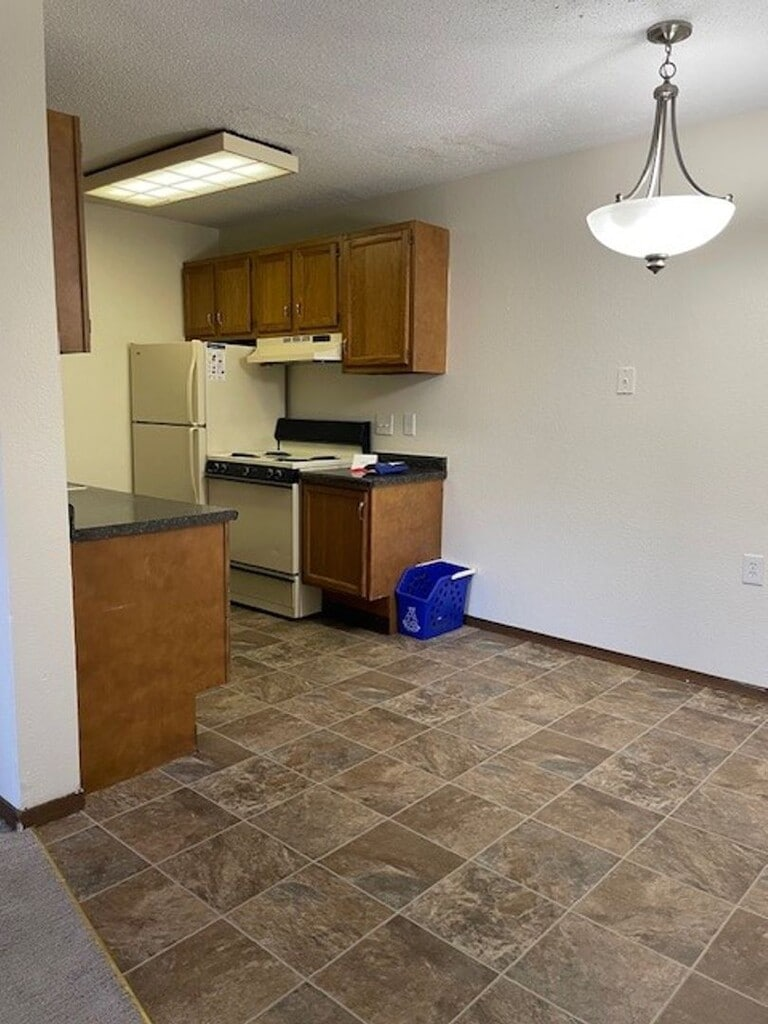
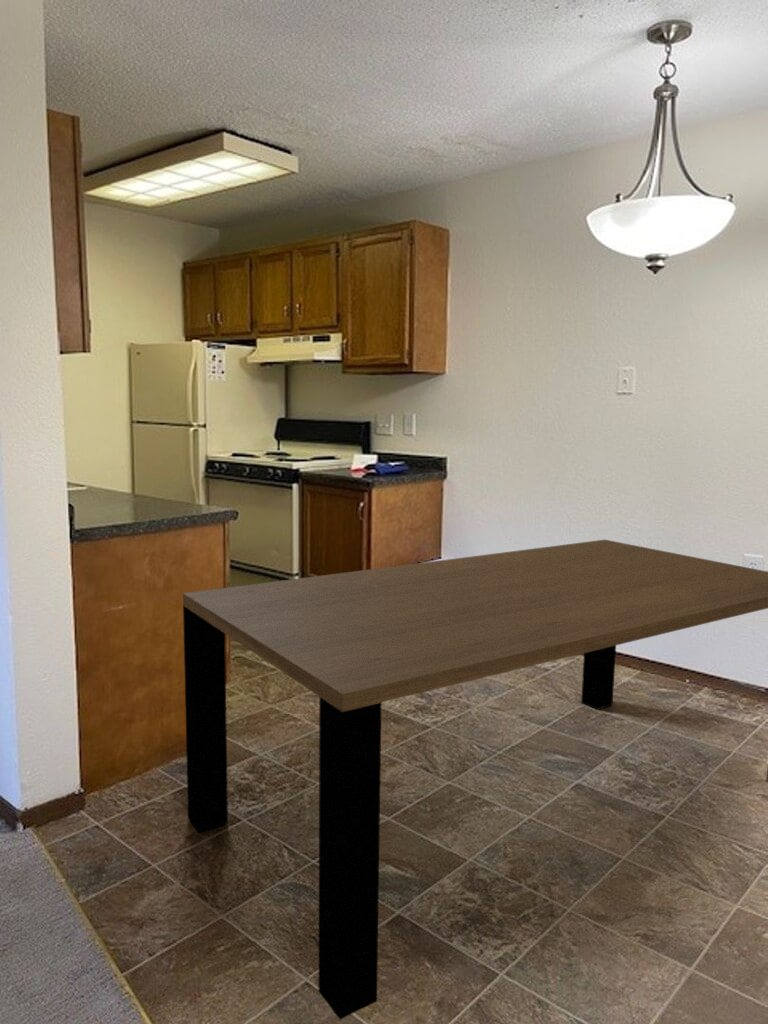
+ dining table (512, 670)
